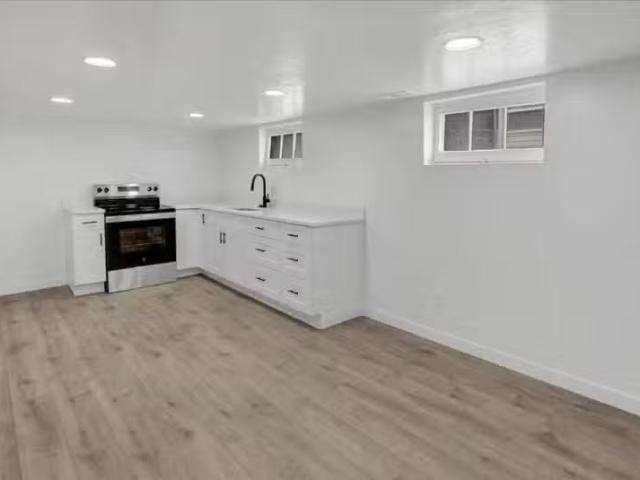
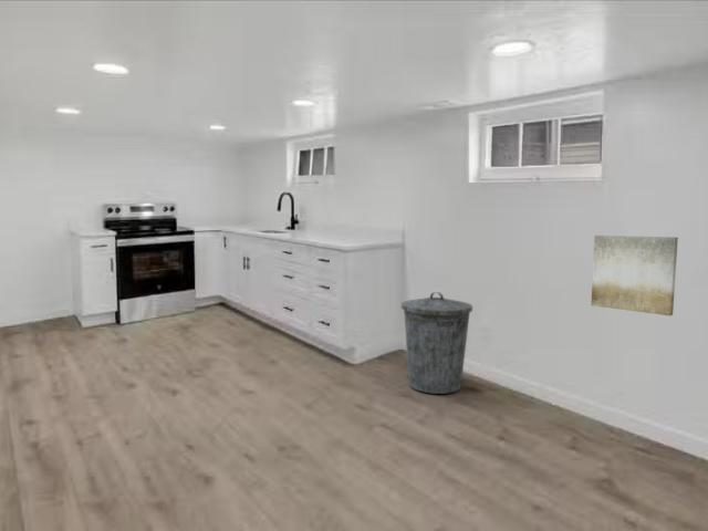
+ trash can (435, 339)
+ wall art (632, 273)
